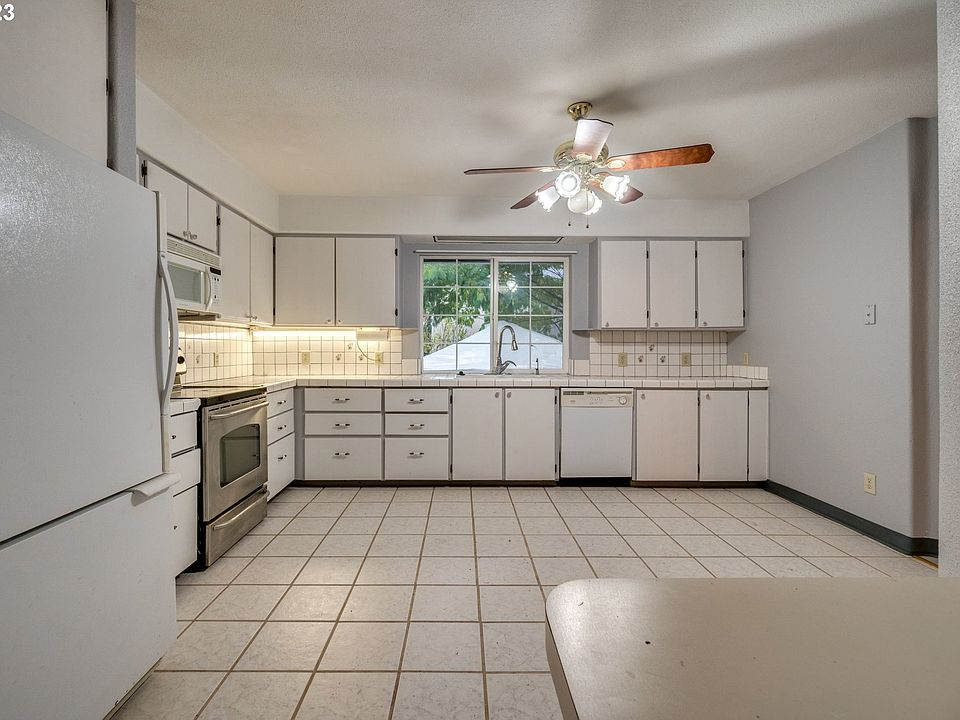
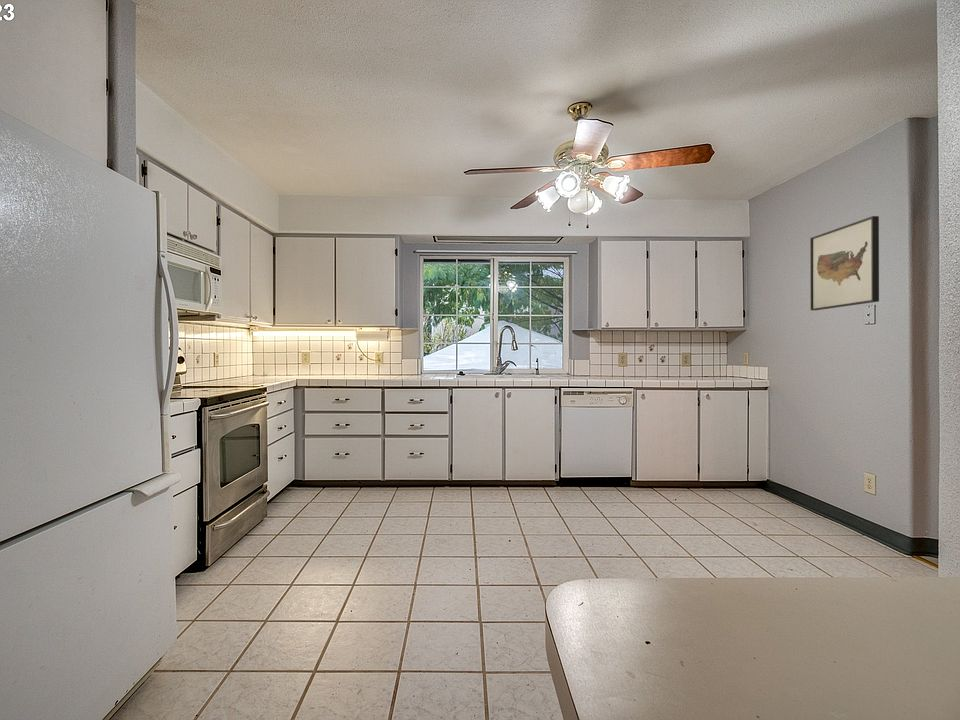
+ wall art (841, 267)
